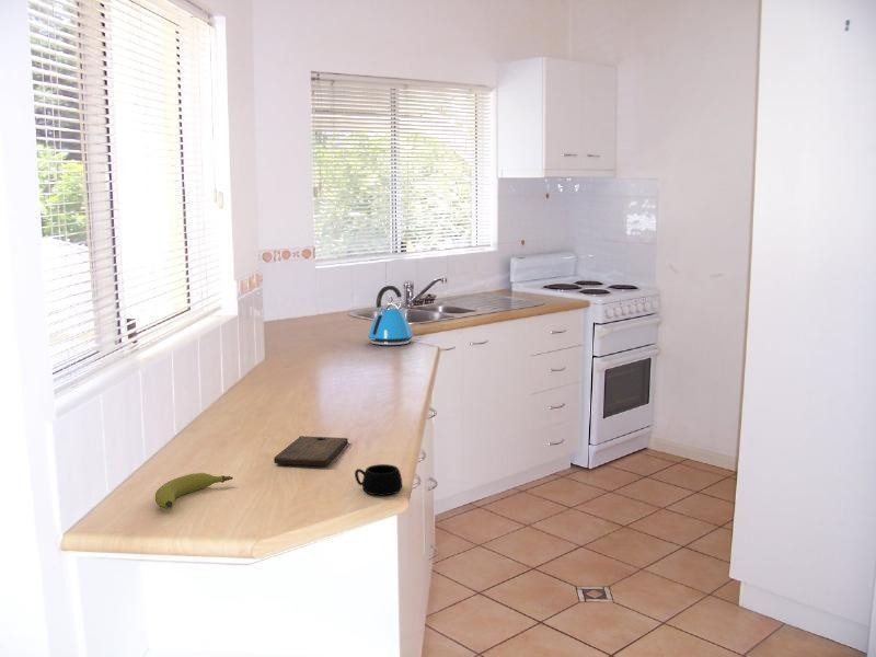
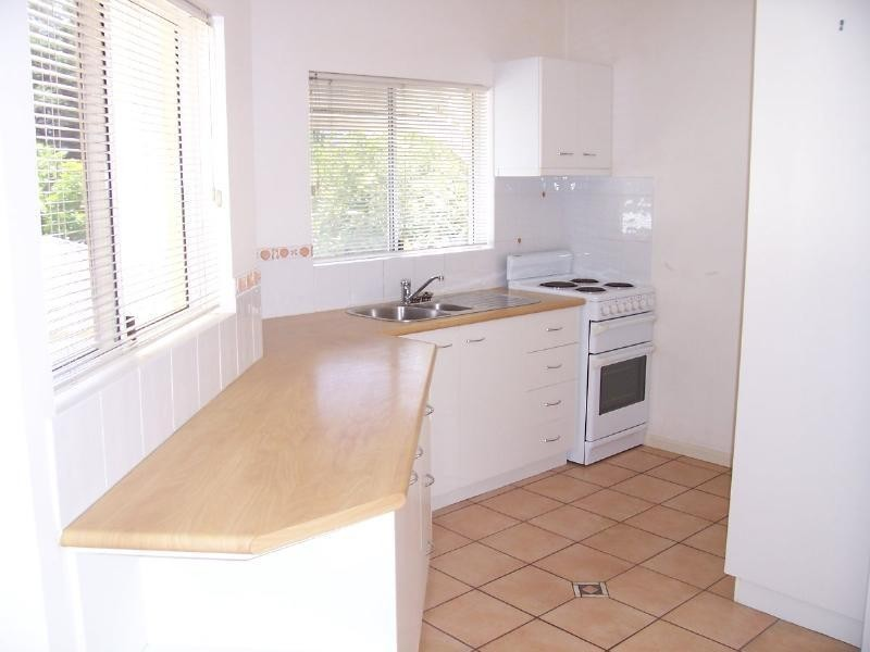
- mug (378, 479)
- fruit (191, 489)
- kettle (389, 313)
- cutting board (312, 450)
